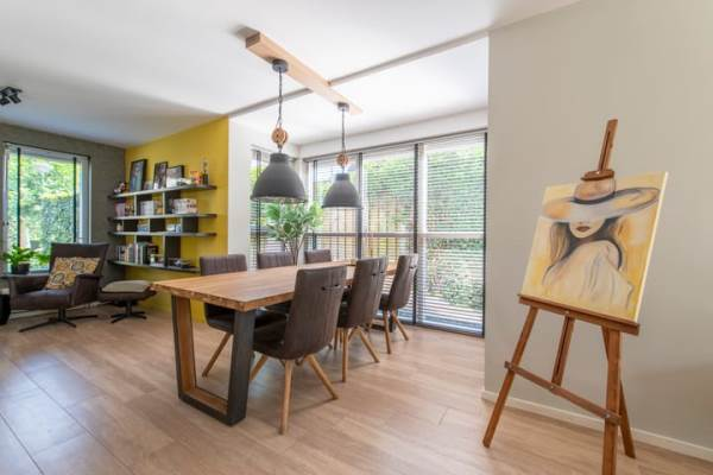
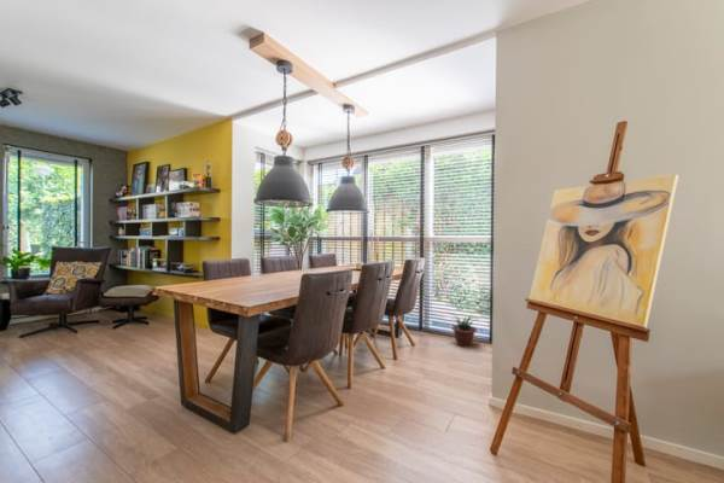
+ potted plant (463, 328)
